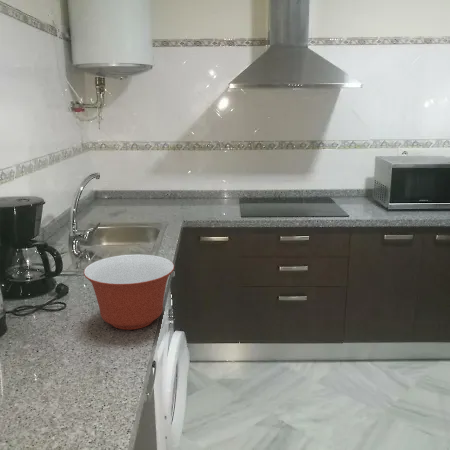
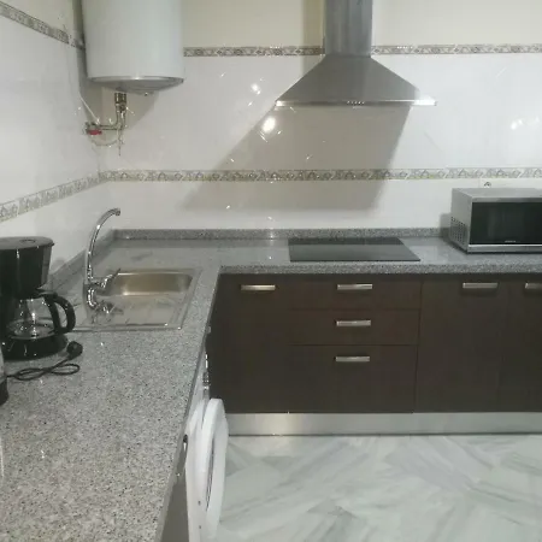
- mixing bowl (131, 294)
